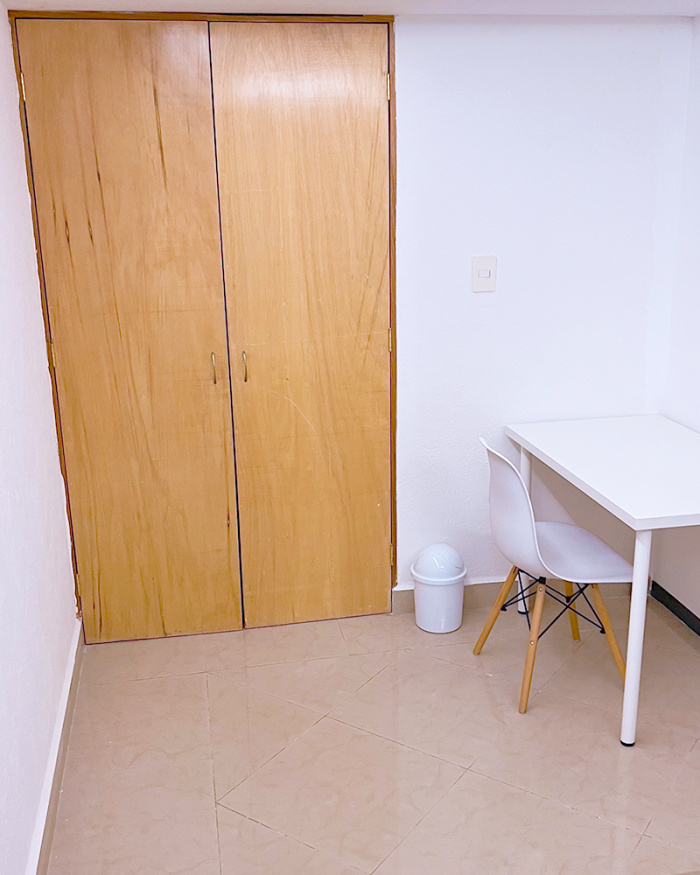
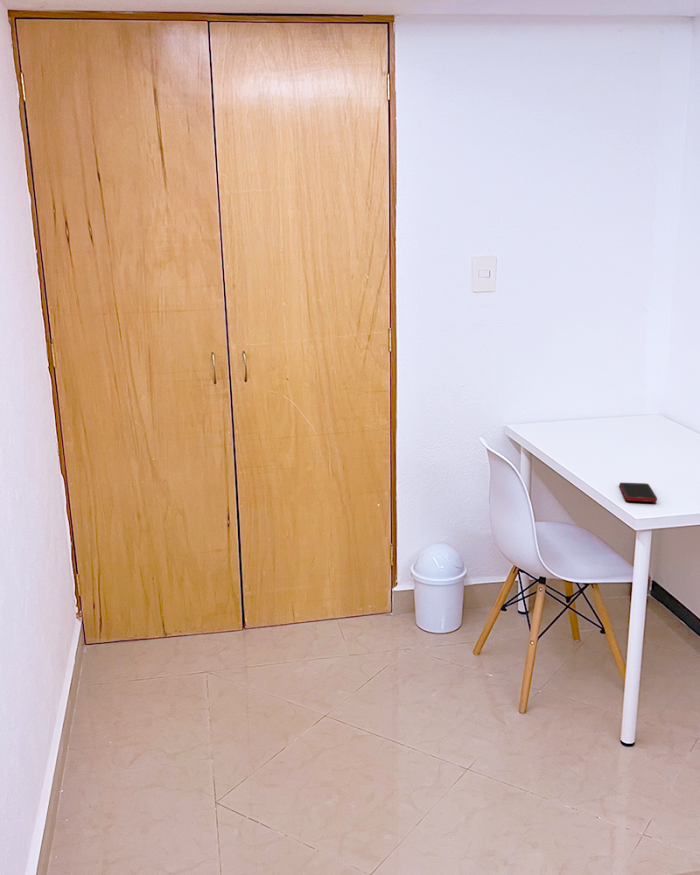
+ cell phone (637, 492)
